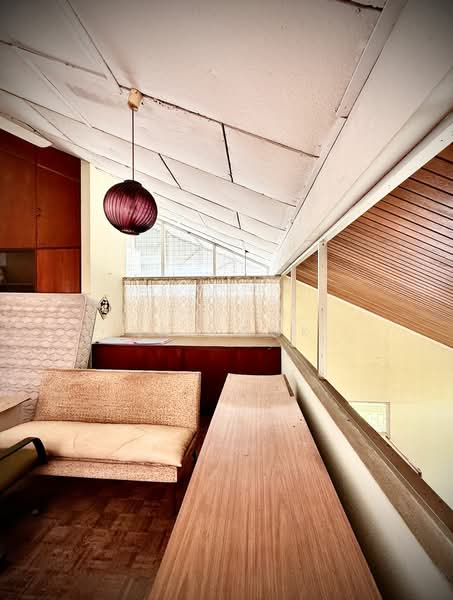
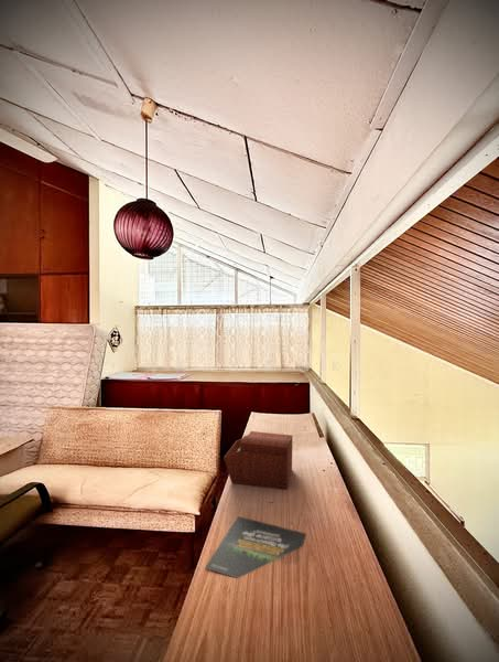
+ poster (259, 548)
+ sewing box (259, 453)
